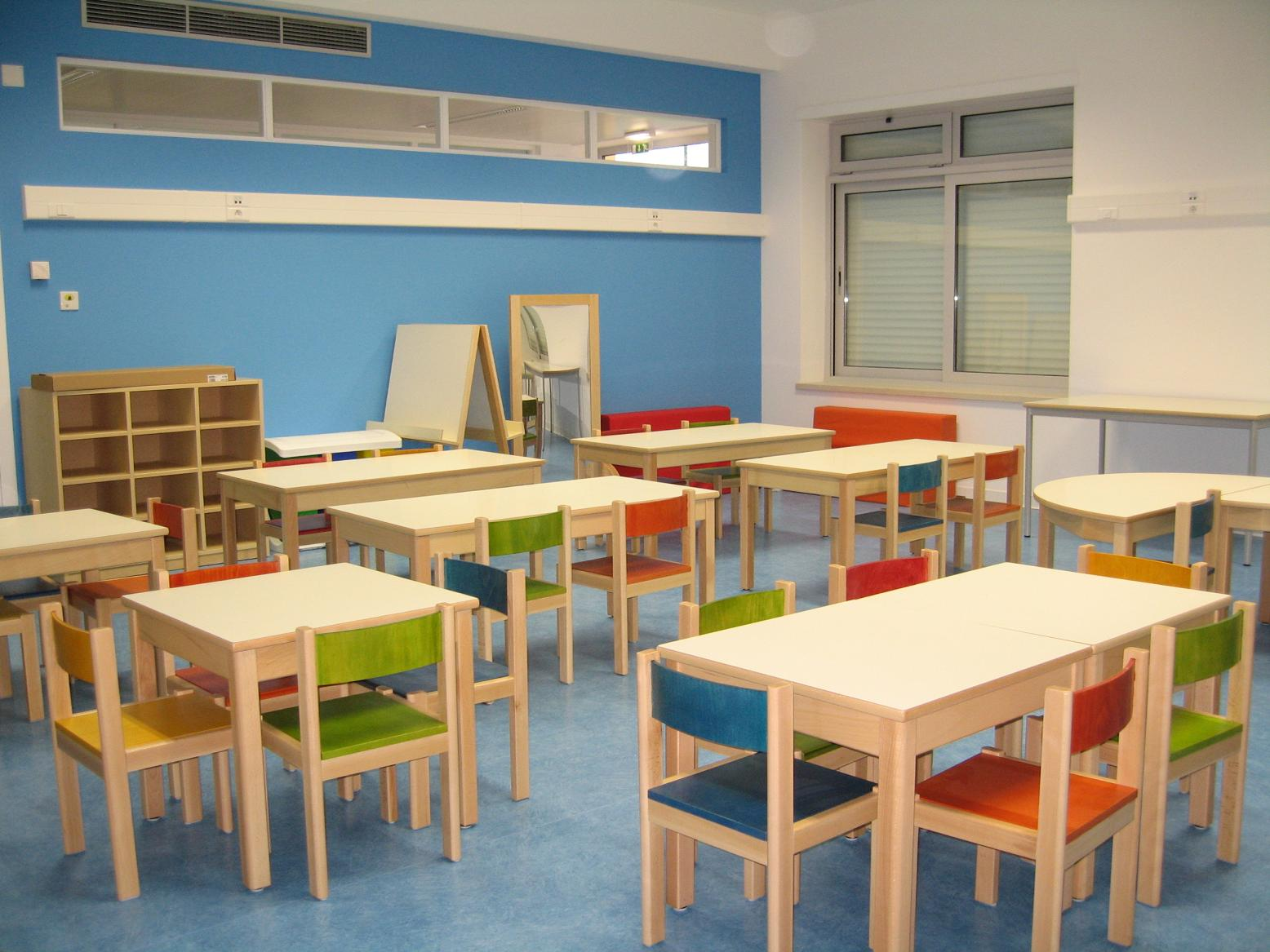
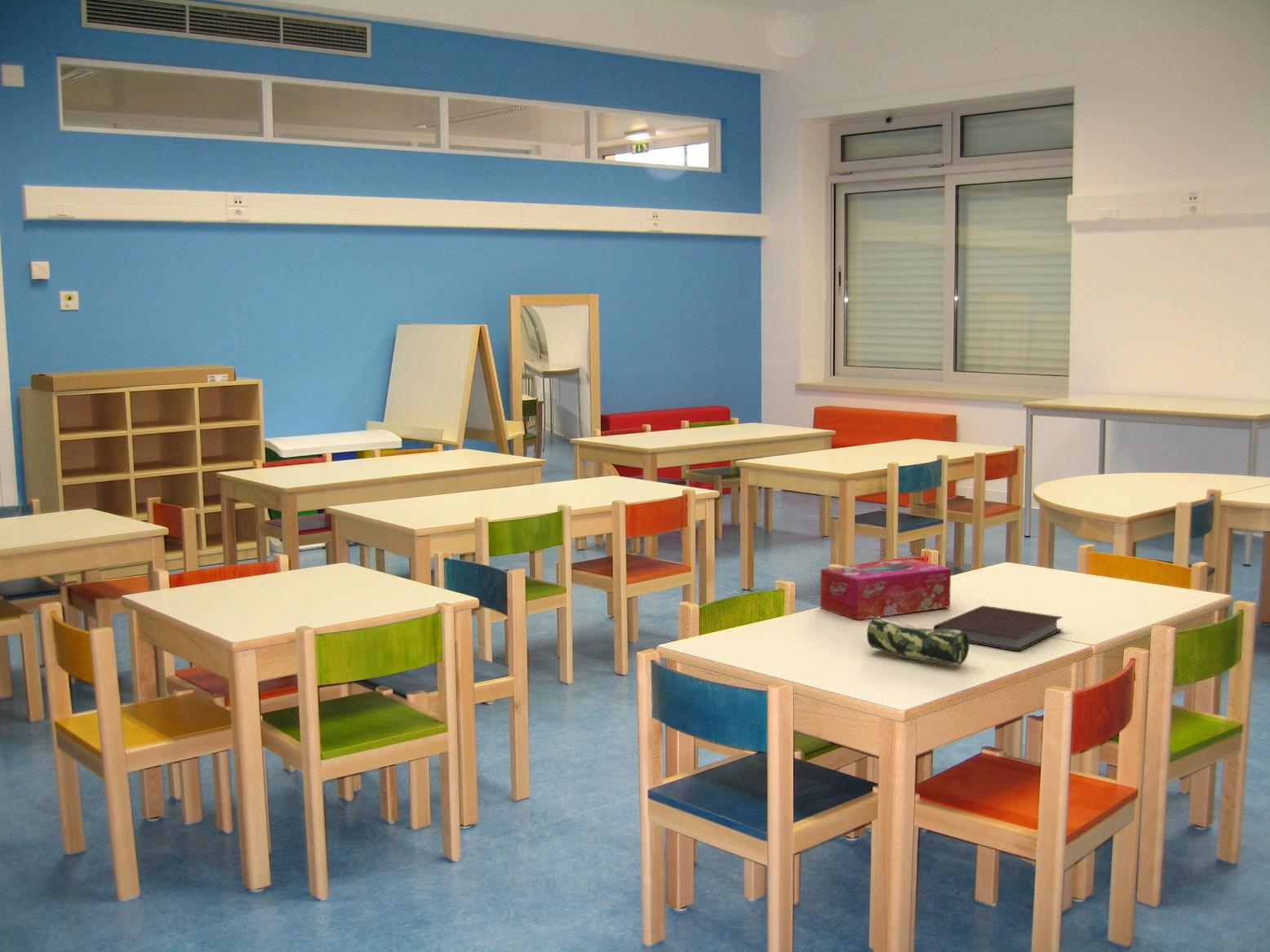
+ pencil case (914, 640)
+ tissue box (885, 587)
+ notebook (998, 627)
